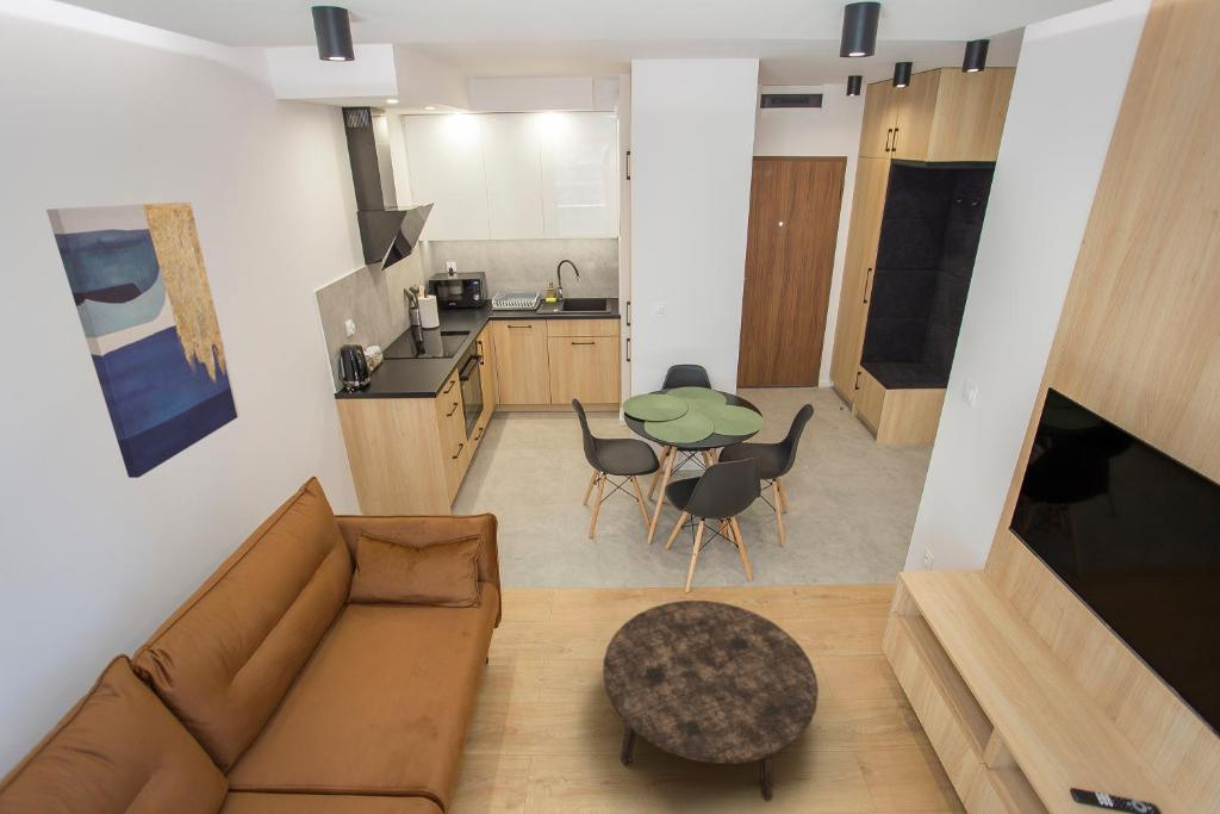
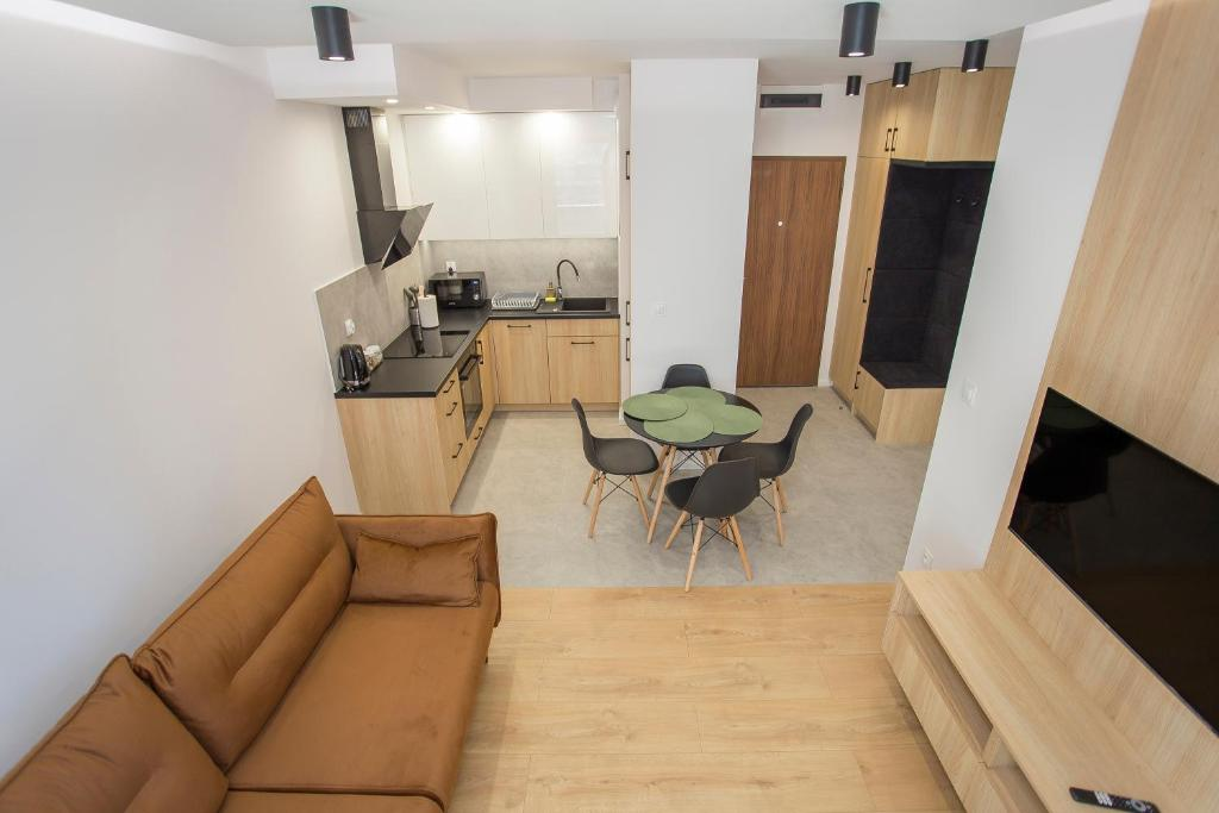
- wall art (161, 333)
- coffee table (705, 695)
